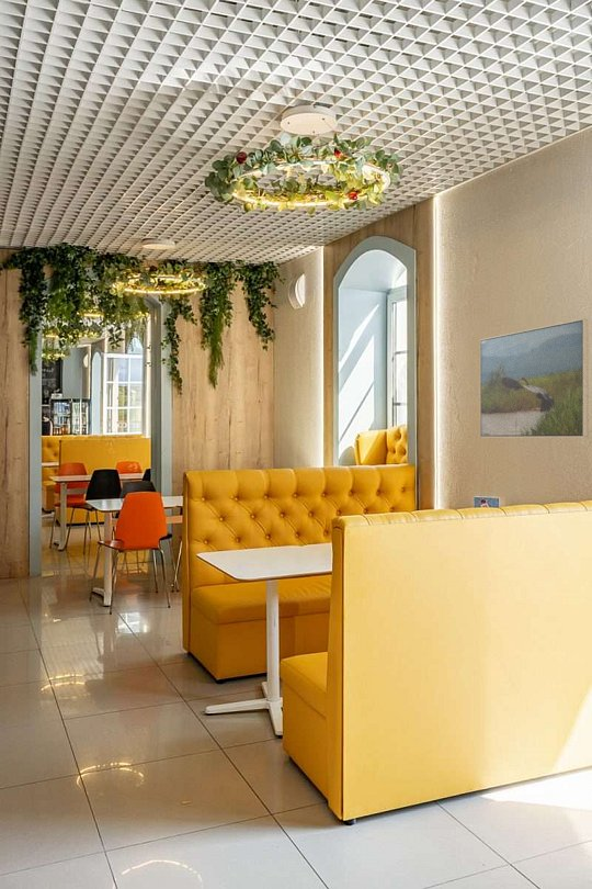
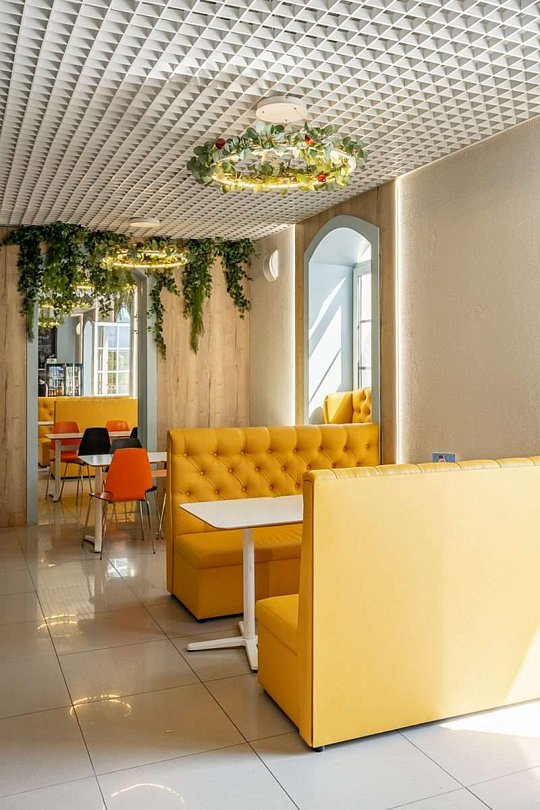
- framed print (528, 383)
